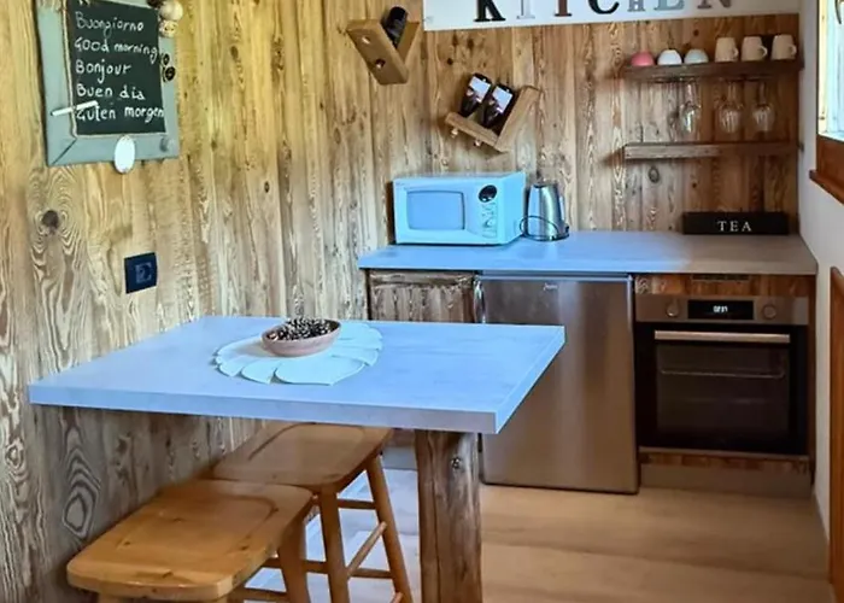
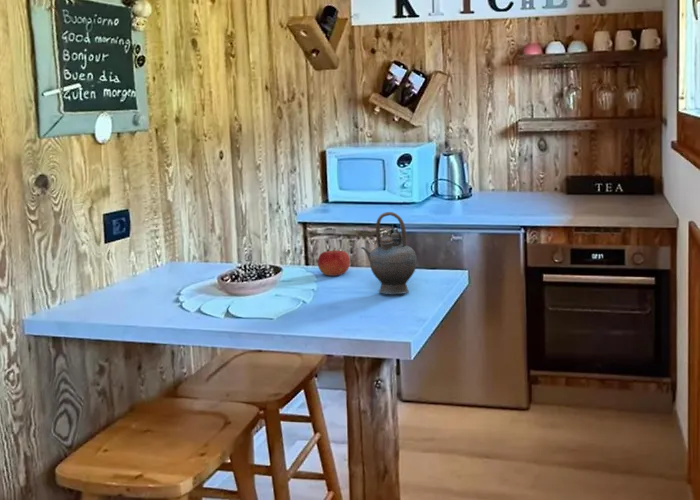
+ fruit (333, 261)
+ teapot (387, 252)
